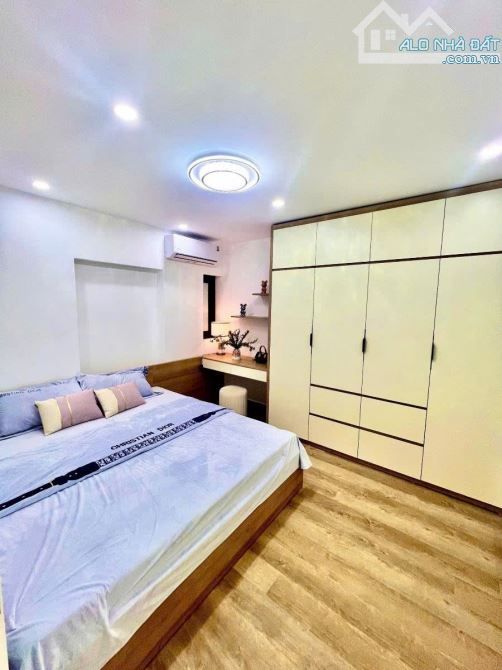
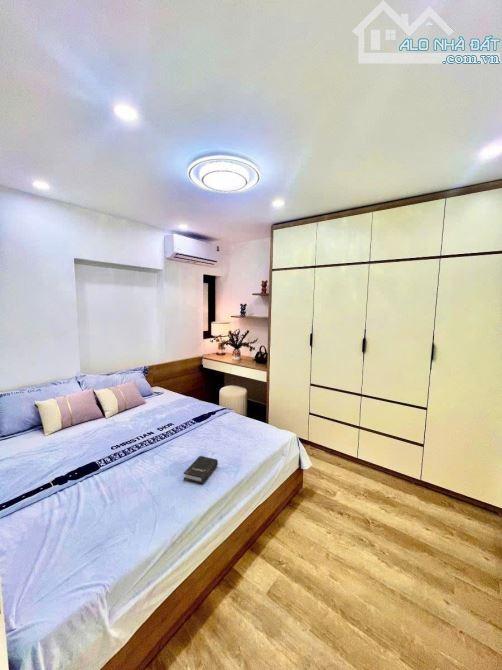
+ hardback book (201, 469)
